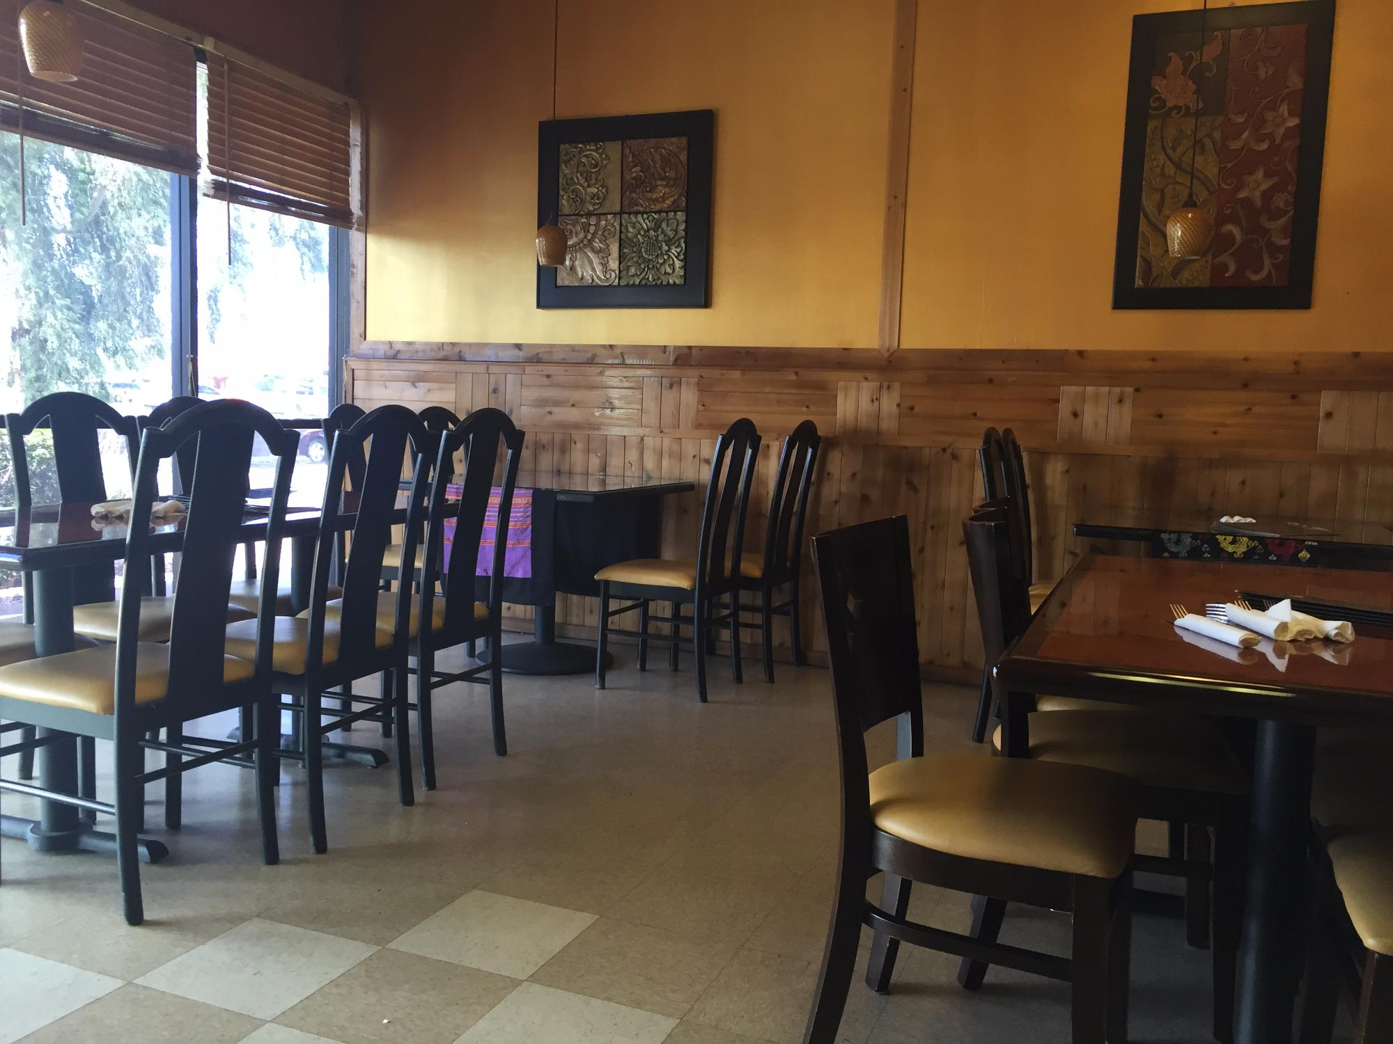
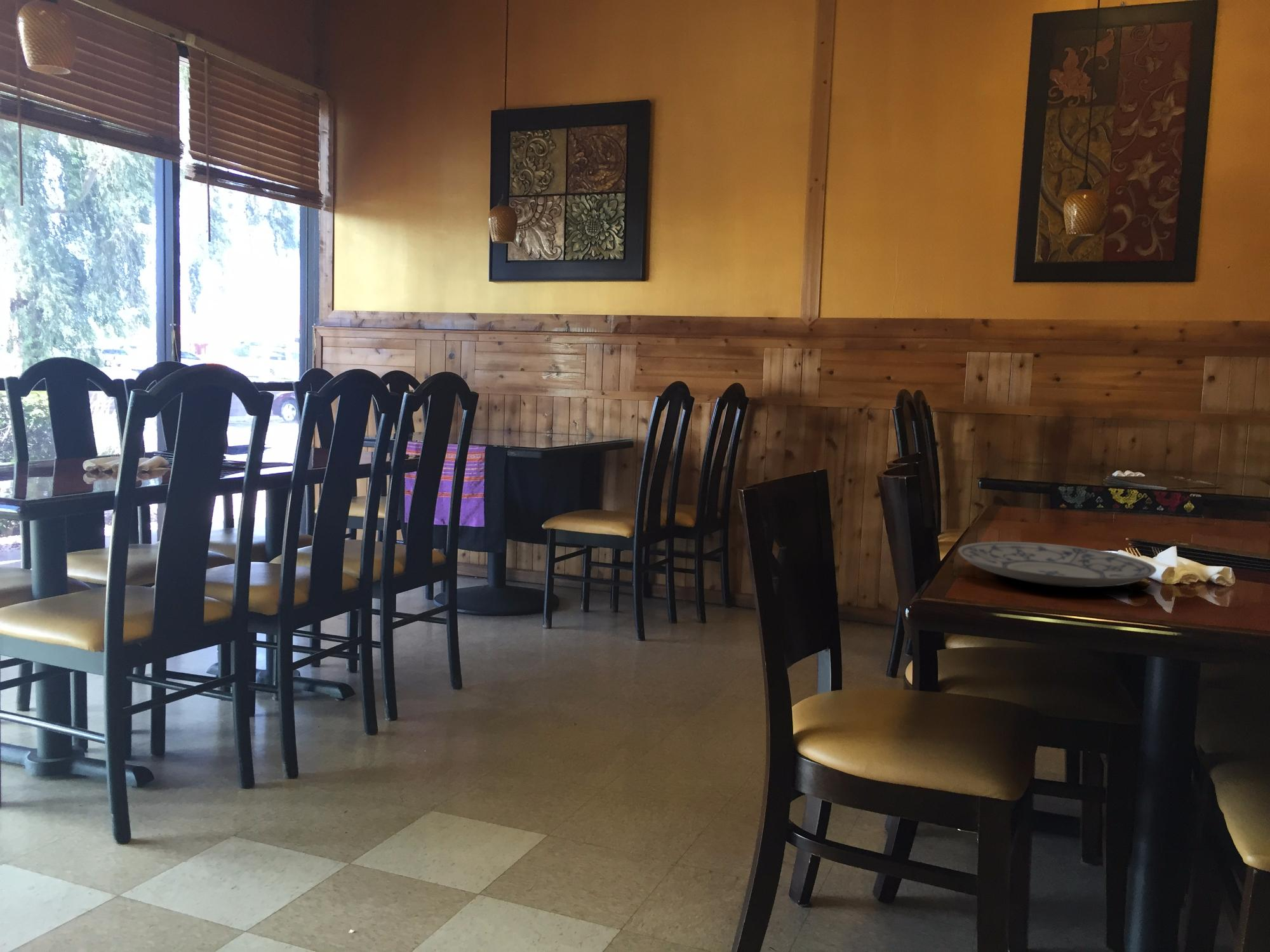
+ plate (1053, 567)
